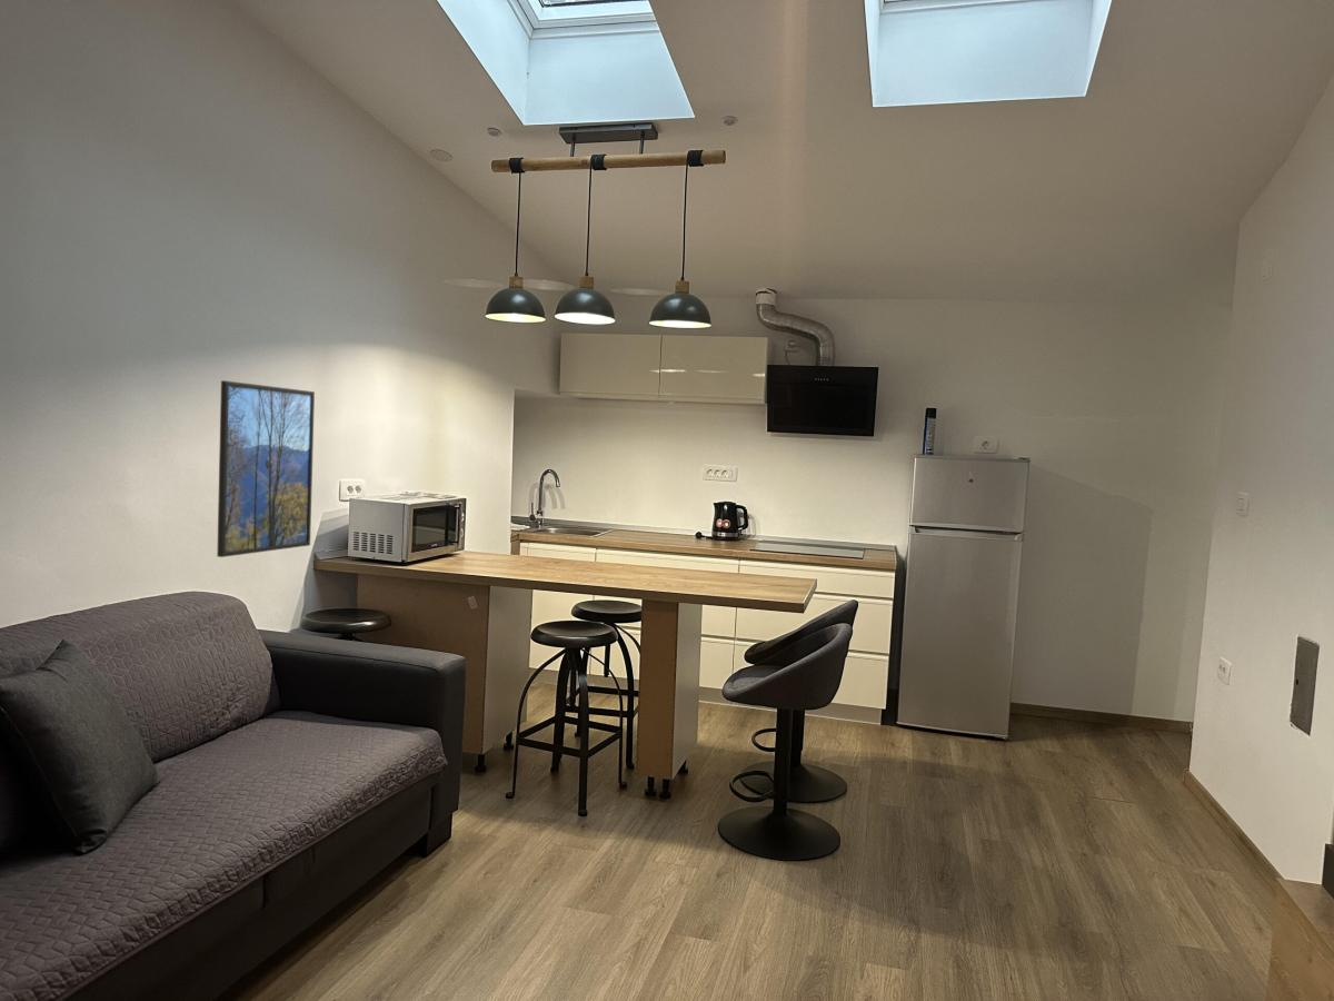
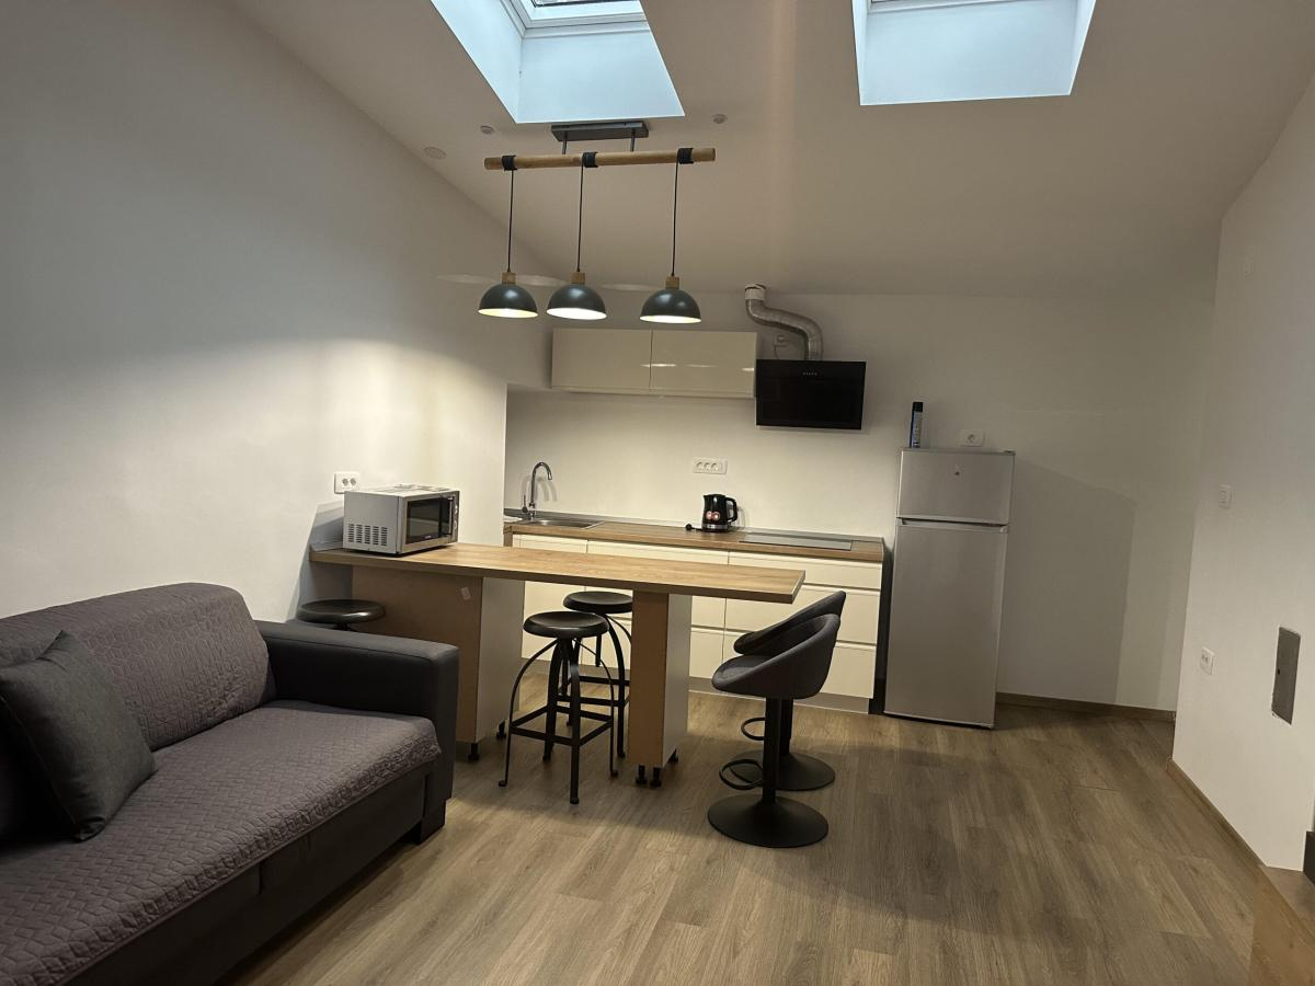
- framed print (268, 468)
